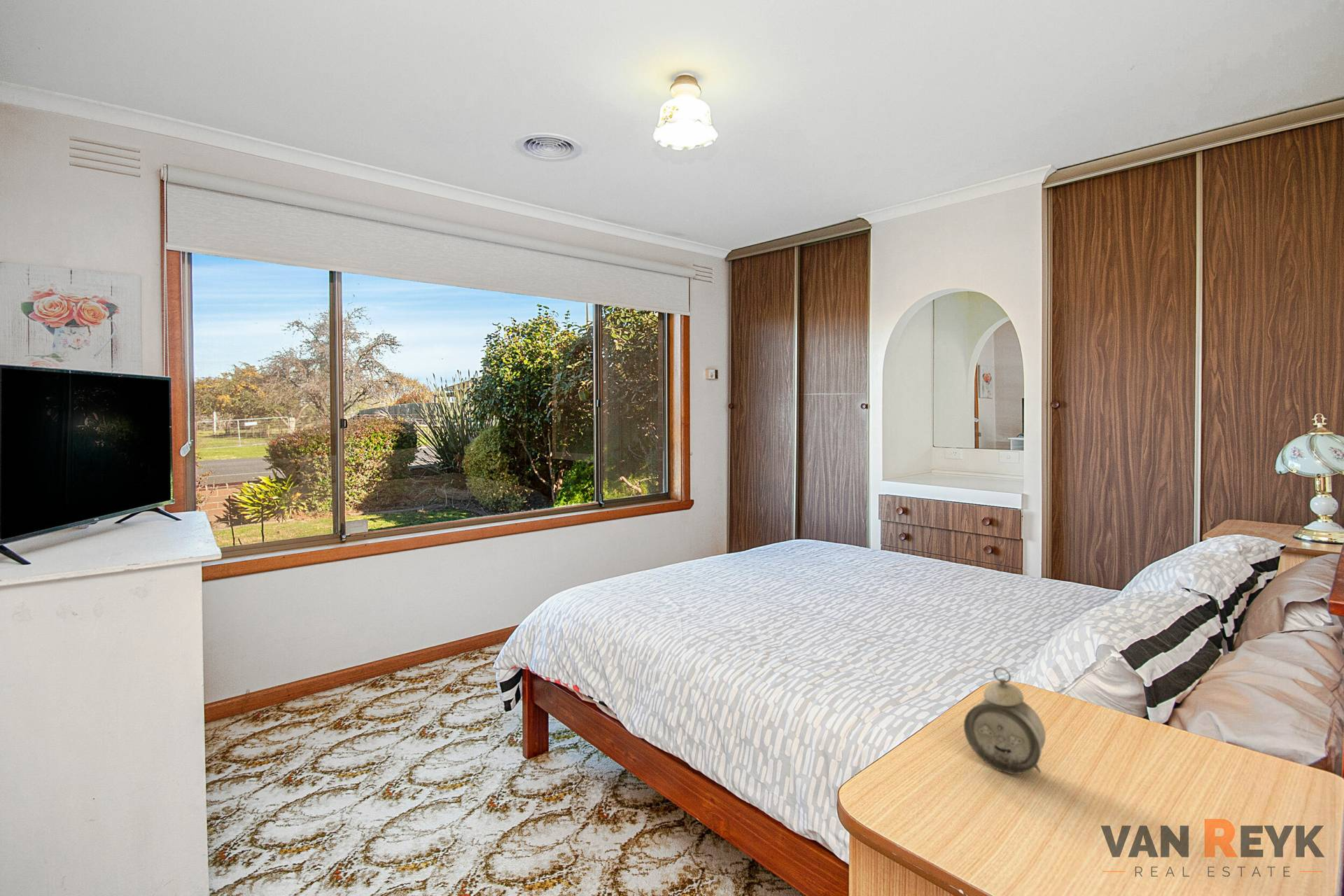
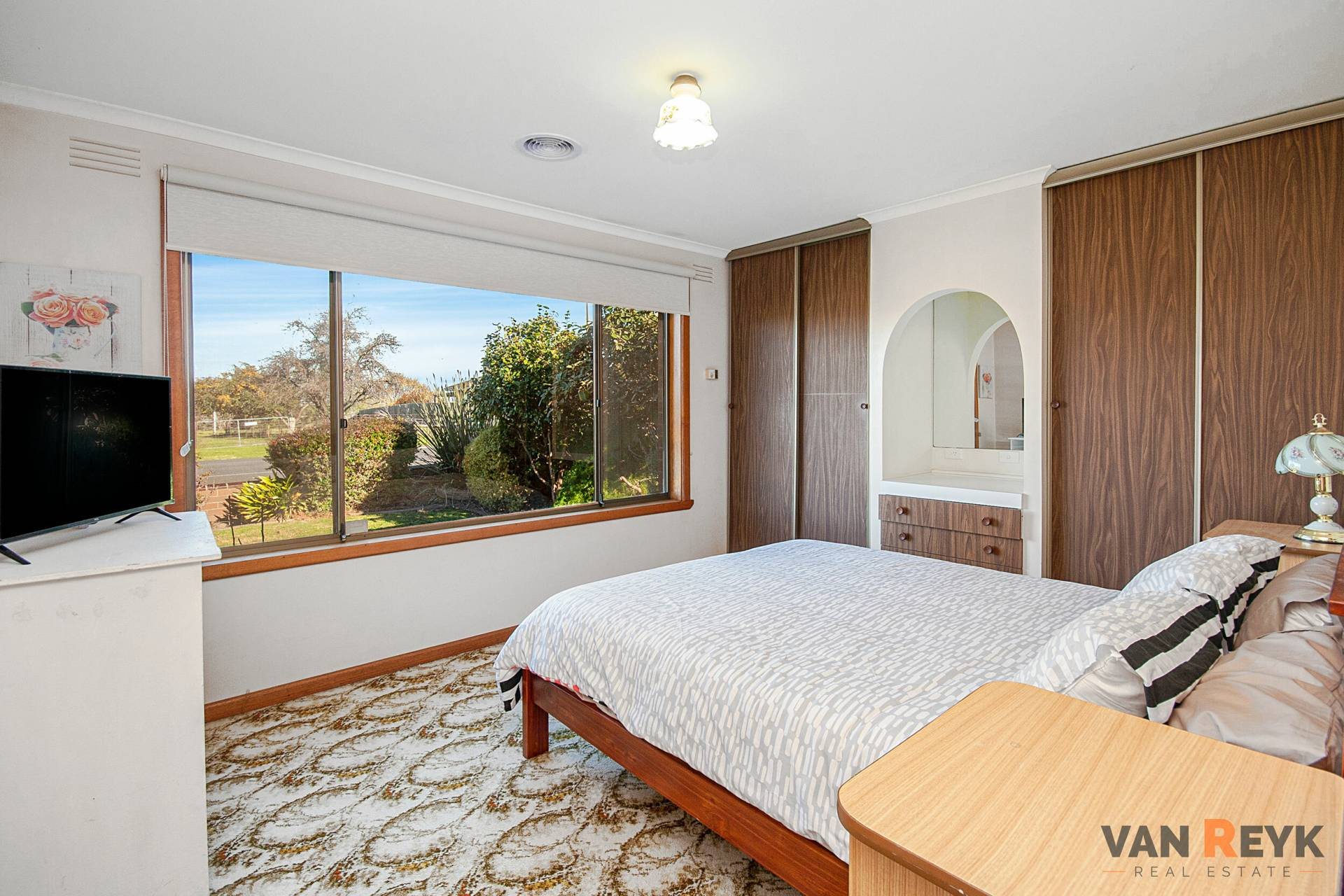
- alarm clock (1005, 717)
